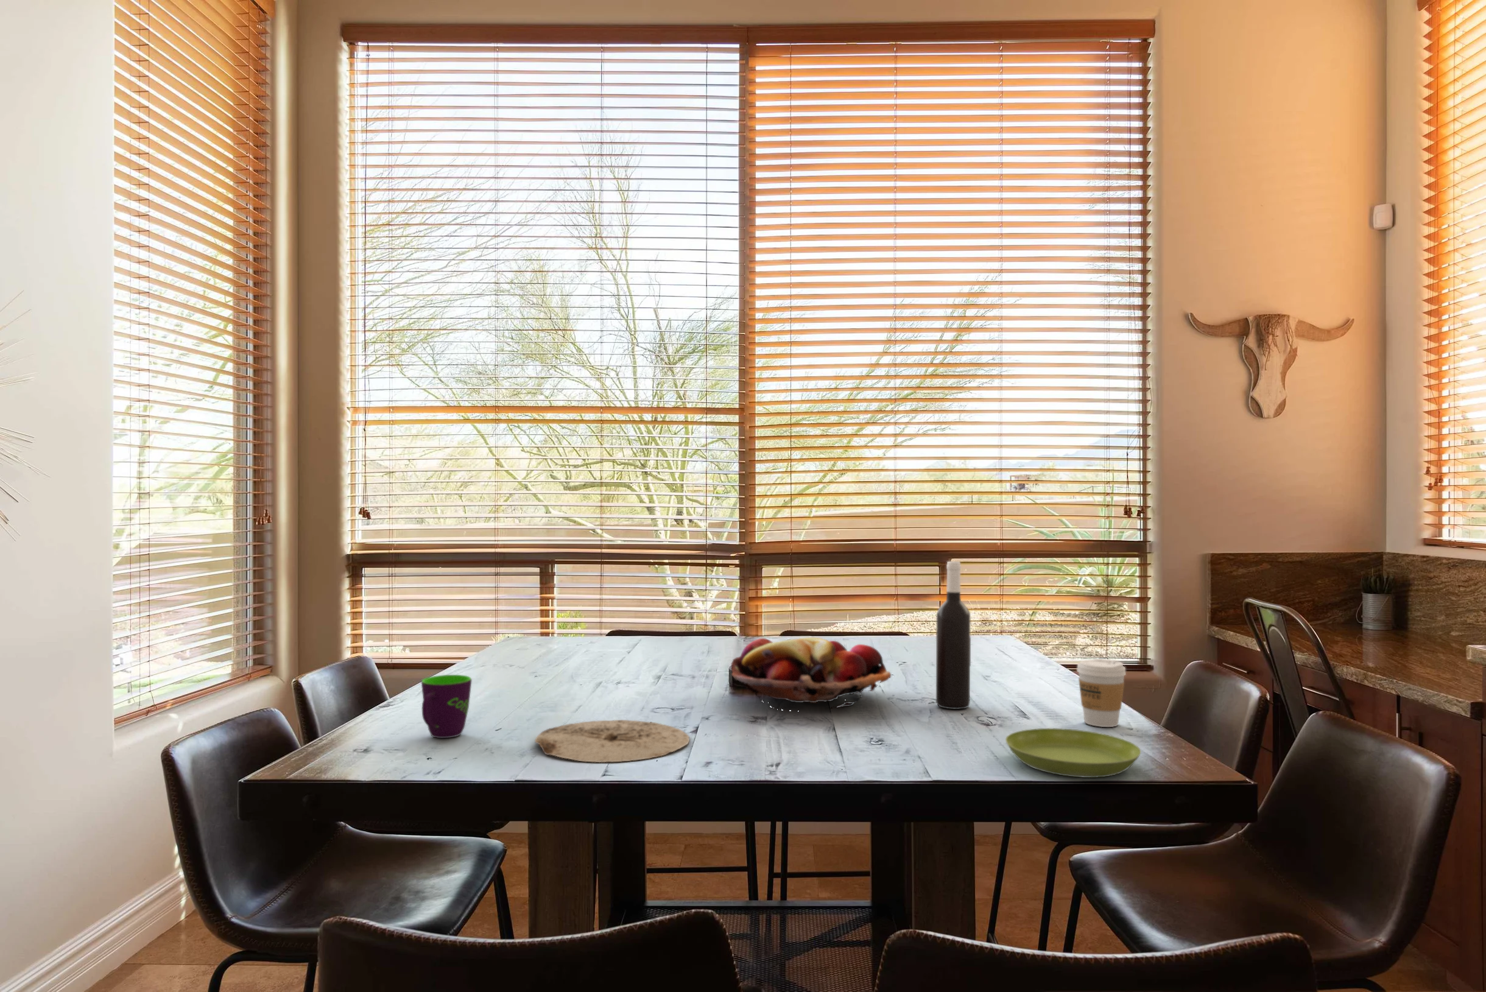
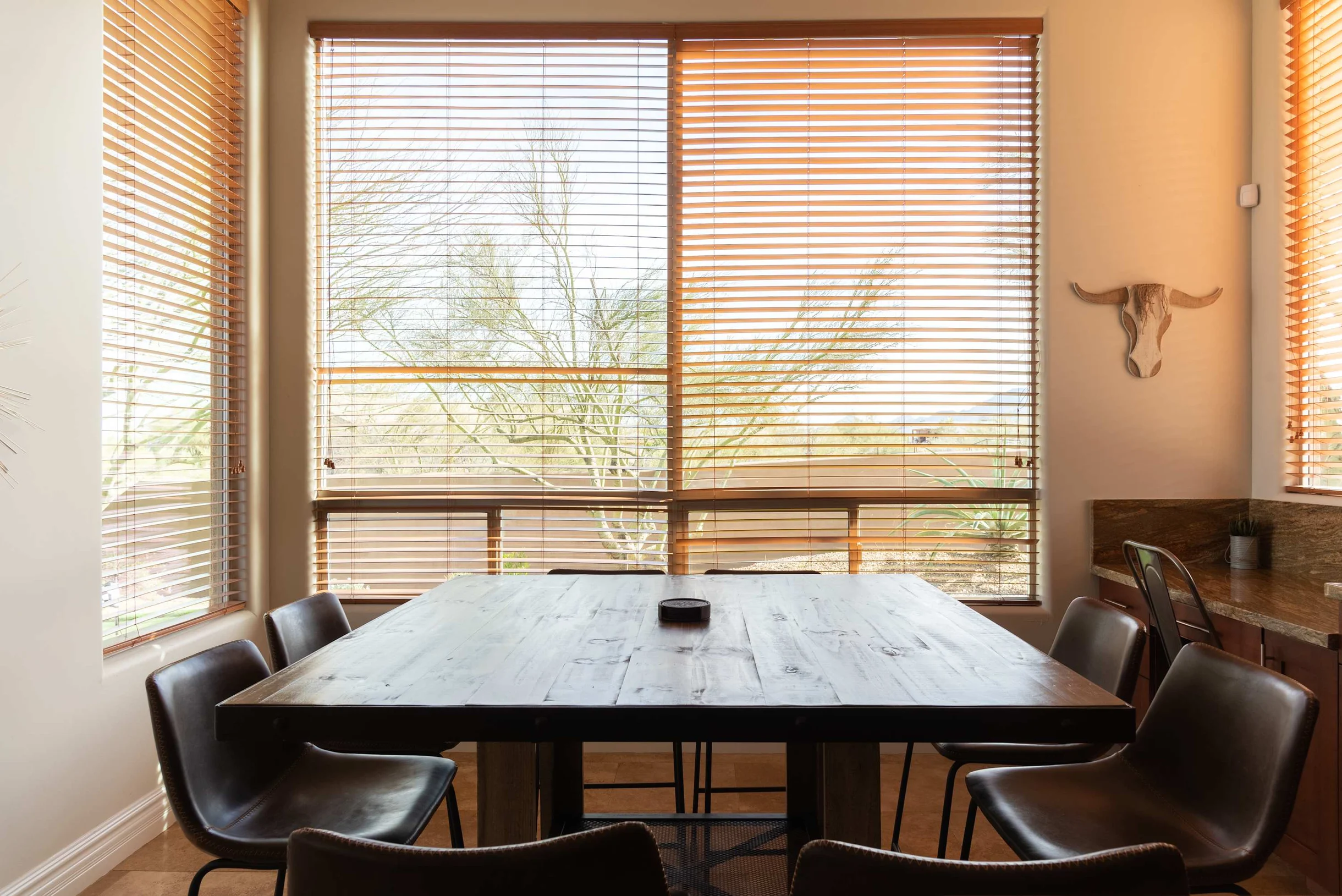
- plate (612, 736)
- mug (442, 709)
- coffee cup (1101, 692)
- saucer (1071, 753)
- fruit basket (811, 668)
- wine bottle (953, 633)
